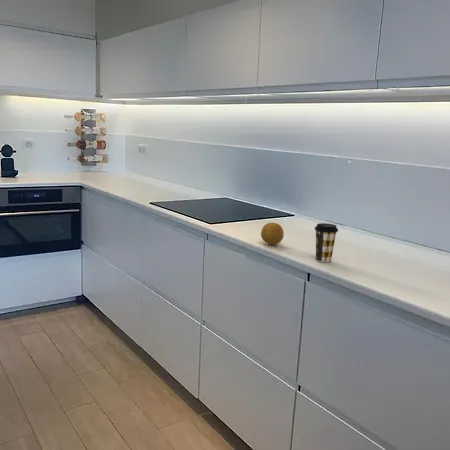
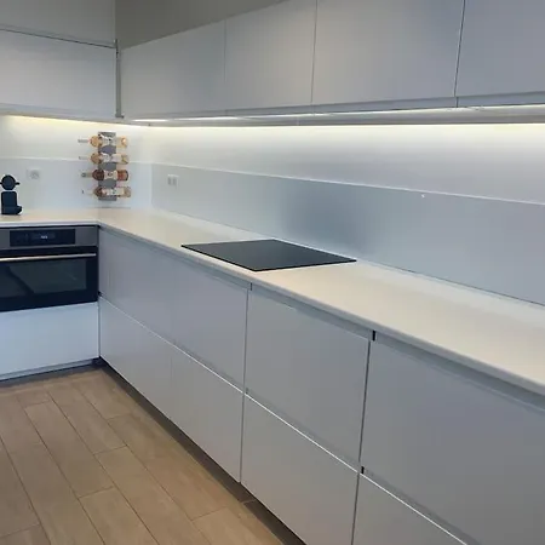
- fruit (272, 233)
- coffee cup (325, 242)
